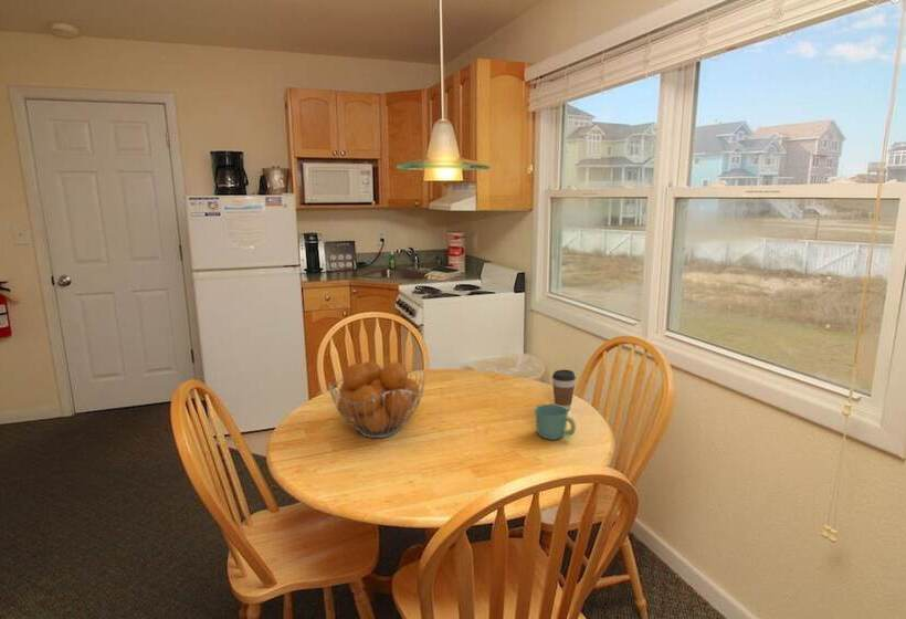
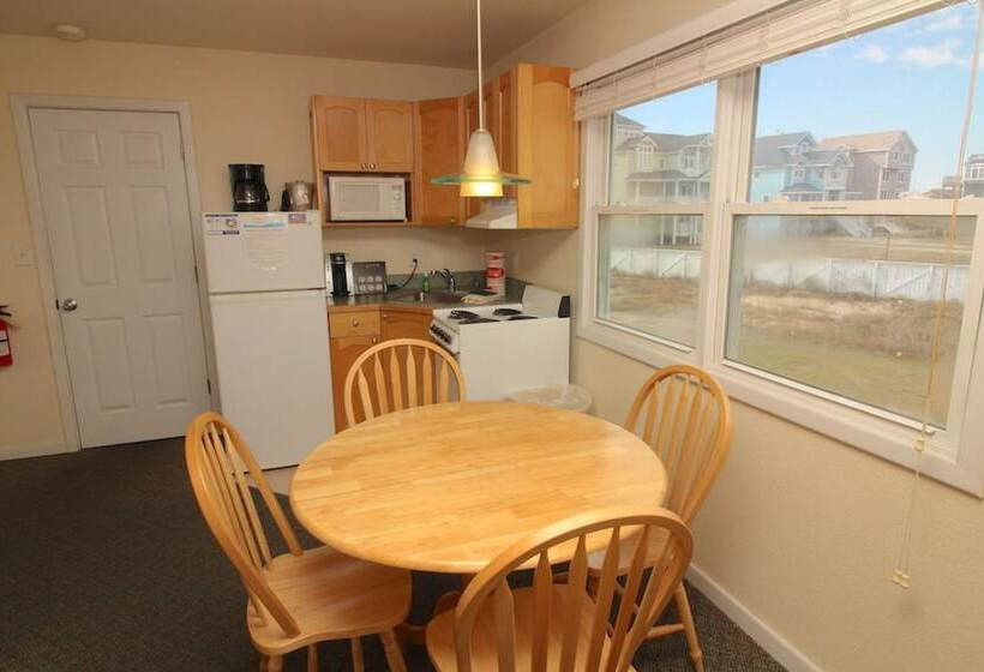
- coffee cup (562, 390)
- mug (555, 422)
- fruit basket (378, 396)
